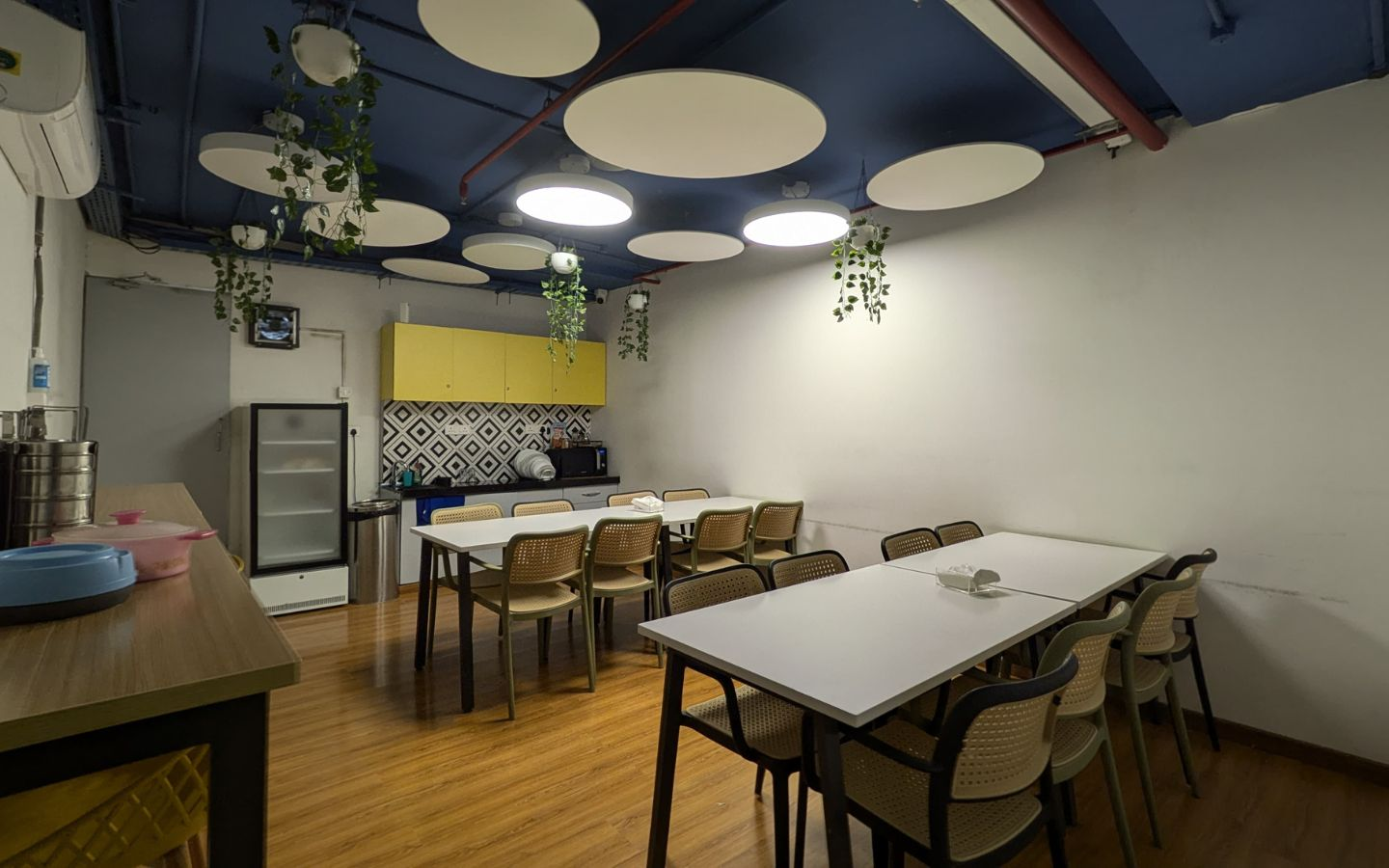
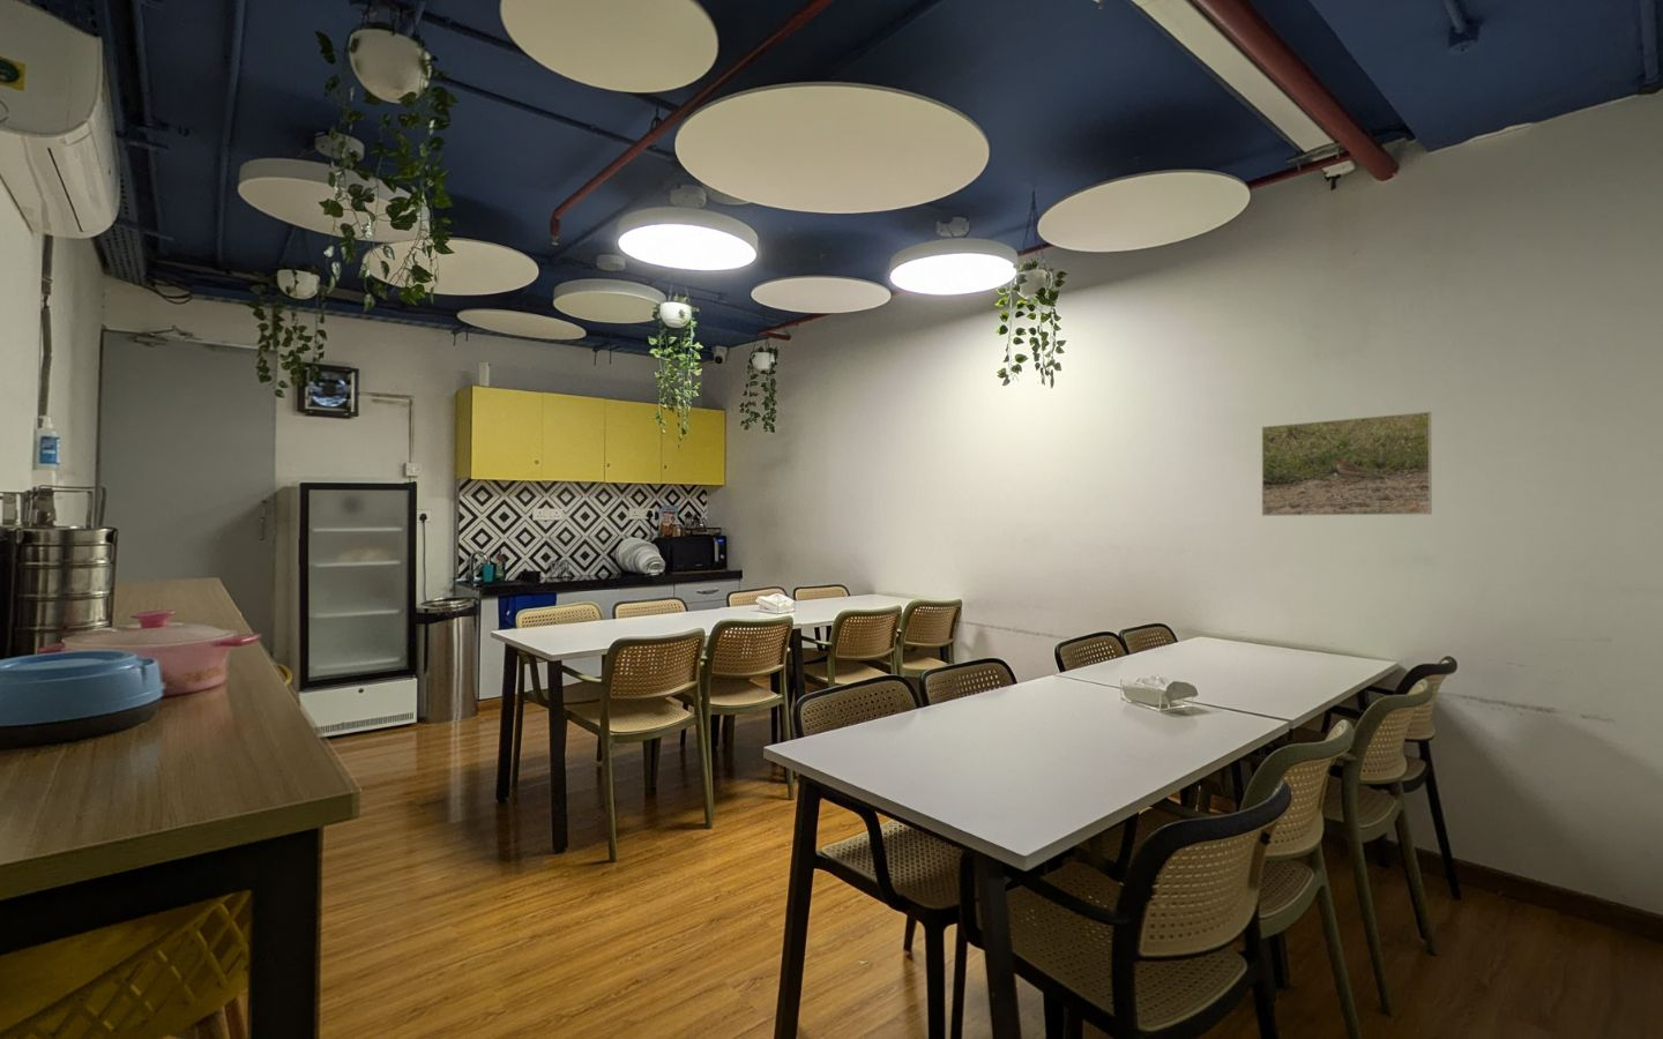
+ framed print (1341, 467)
